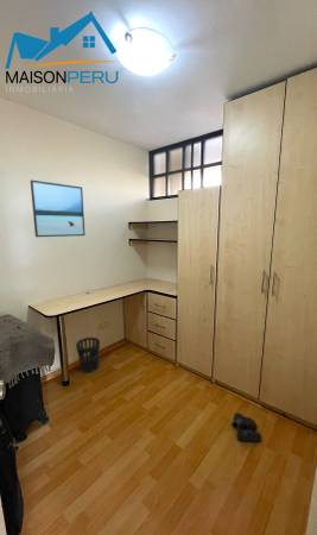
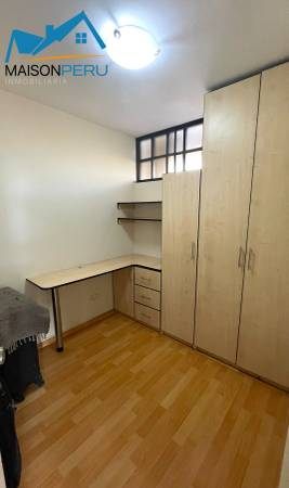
- wastebasket (89, 354)
- boots (243, 422)
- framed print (59, 210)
